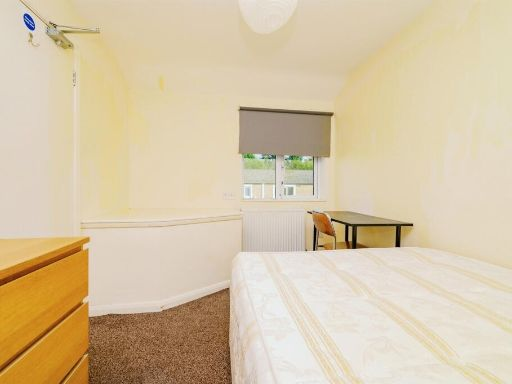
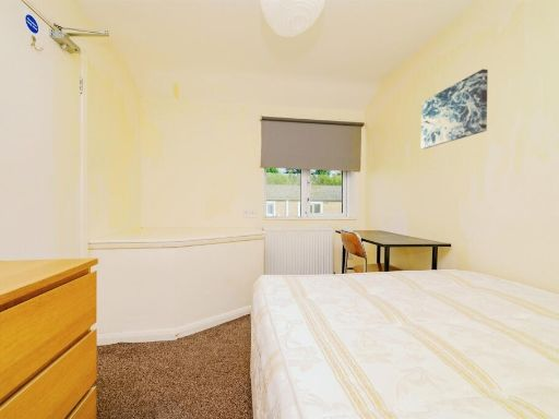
+ wall art (450, 115)
